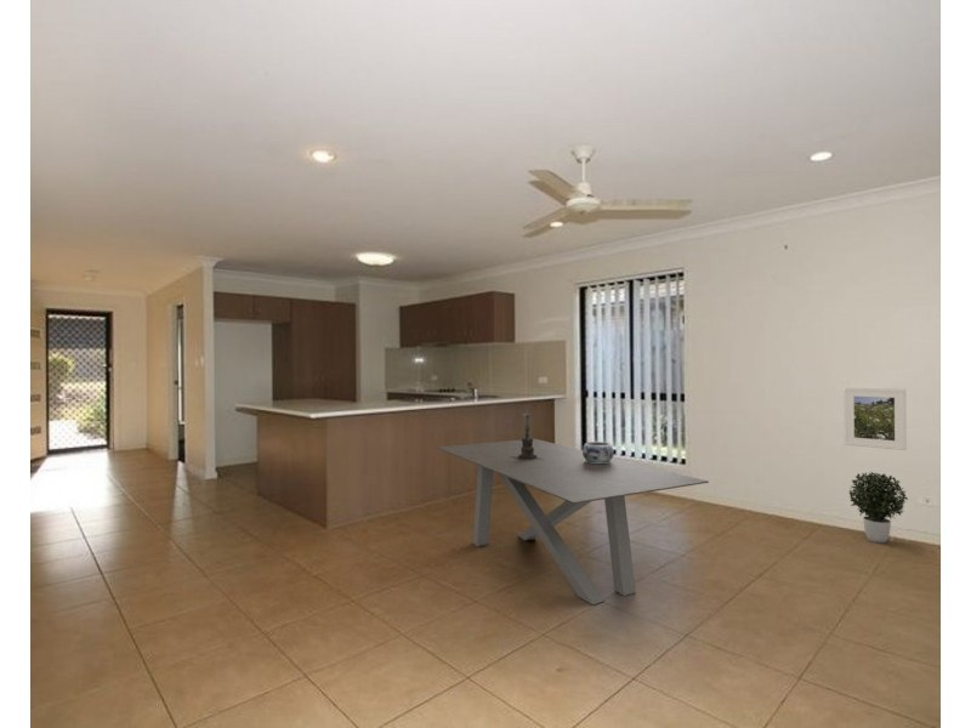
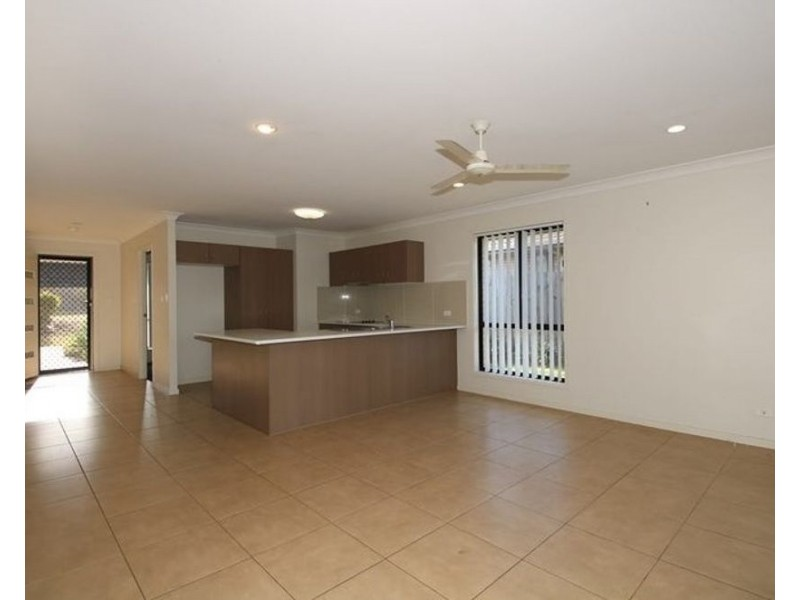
- candle holder (526, 432)
- potted plant (878, 506)
- dining table (549, 513)
- decorative bowl (597, 451)
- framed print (874, 417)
